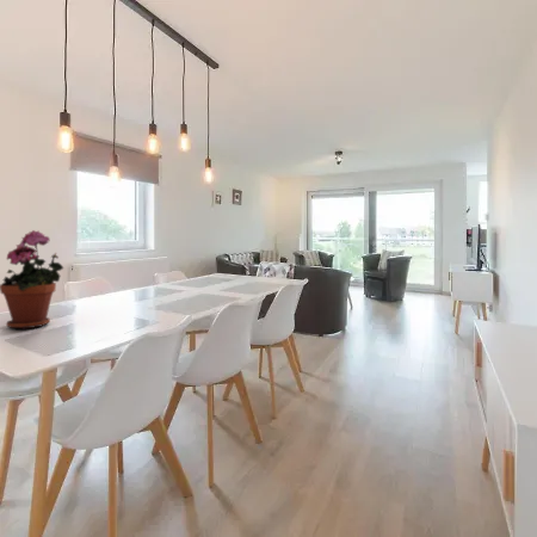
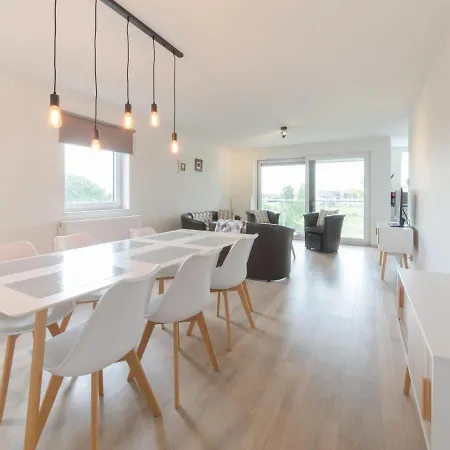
- potted plant (30, 277)
